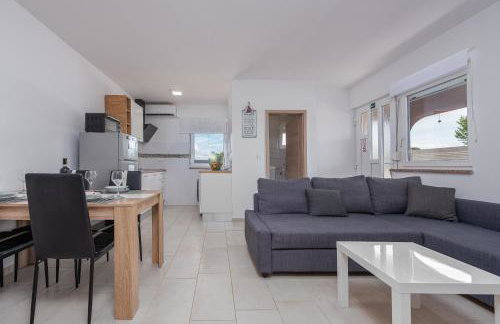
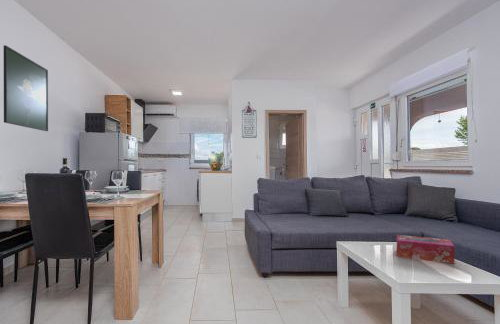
+ tissue box (423, 248)
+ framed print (28, 93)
